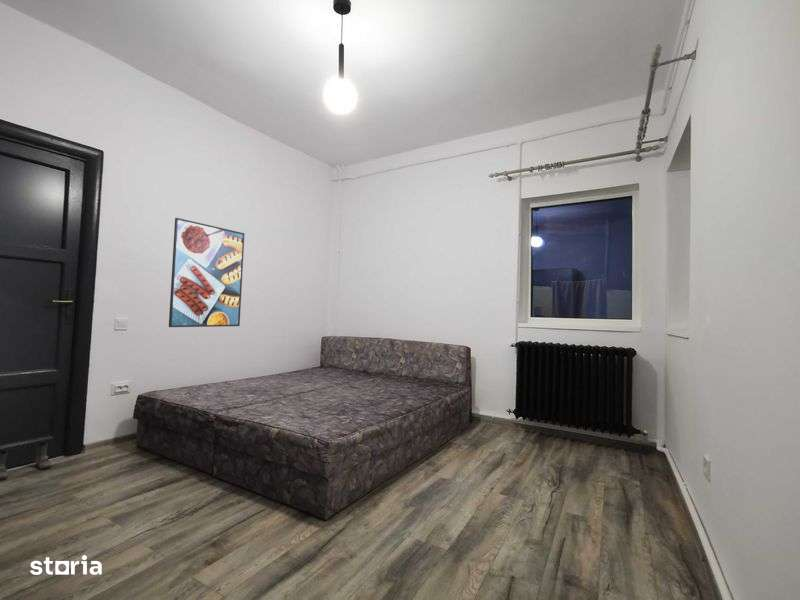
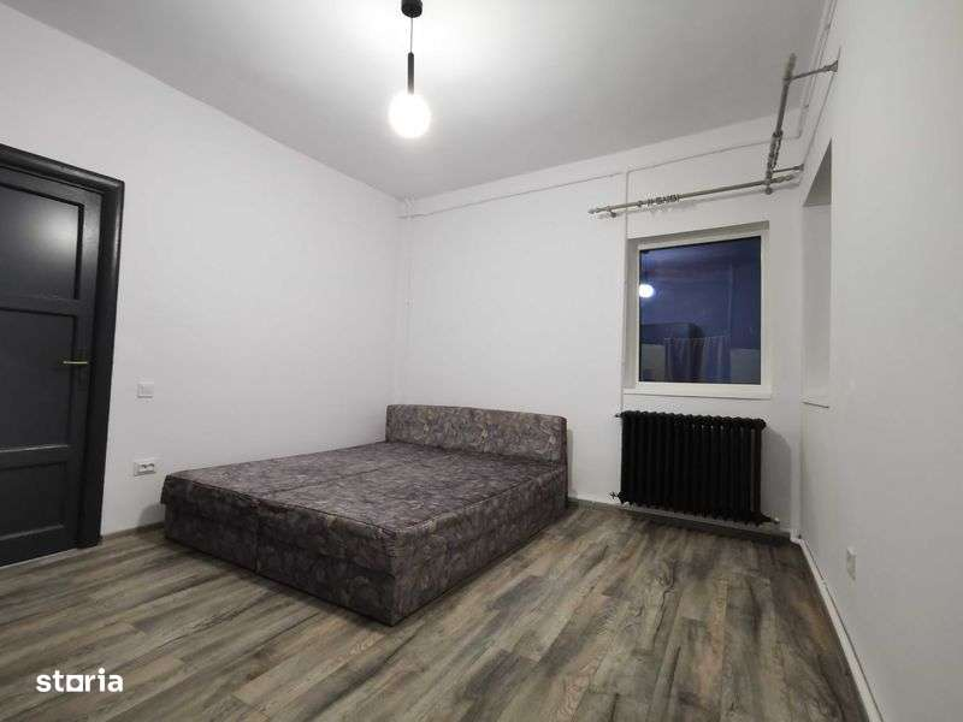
- boots (36, 460)
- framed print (209, 276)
